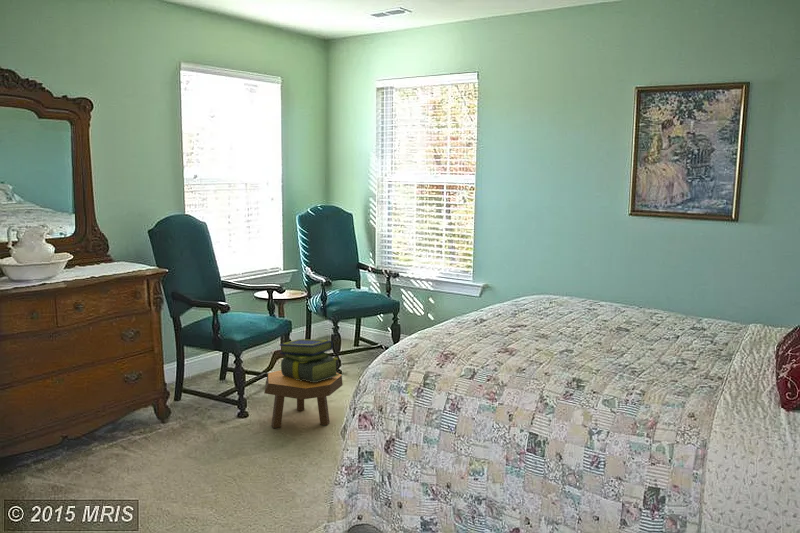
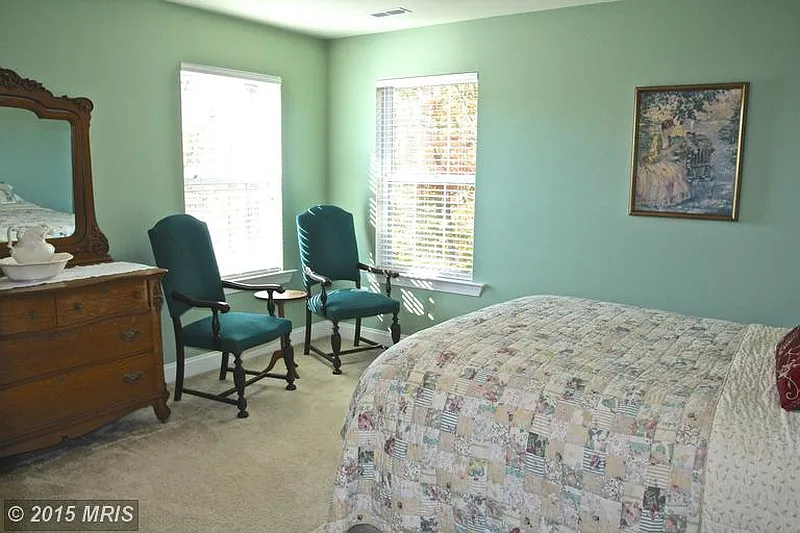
- footstool (303, 399)
- stack of books (307, 358)
